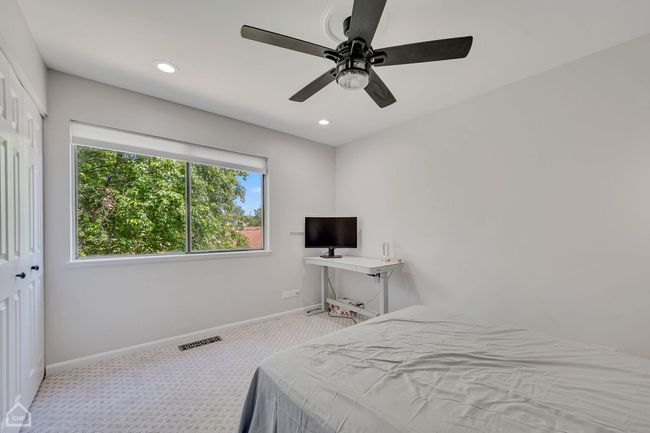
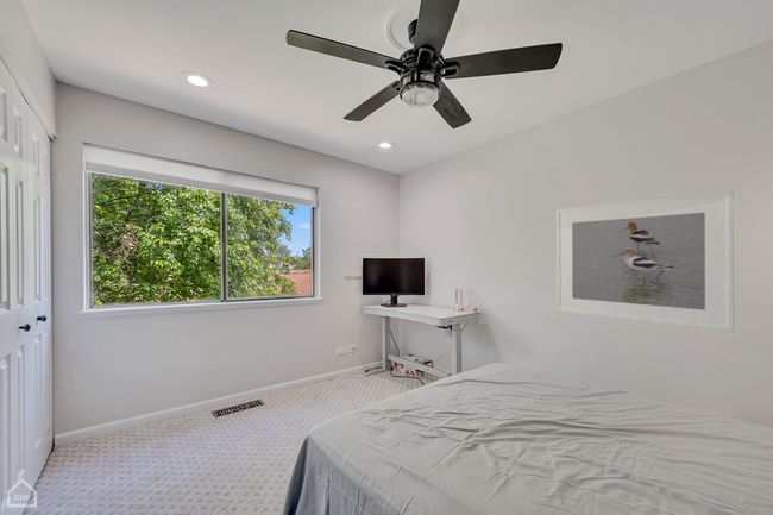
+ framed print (630, 260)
